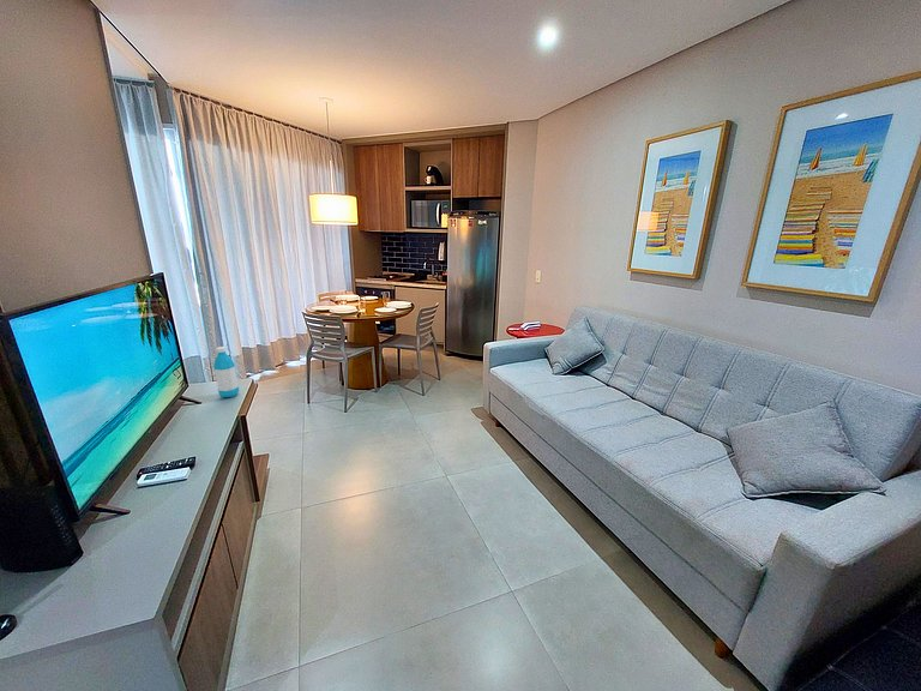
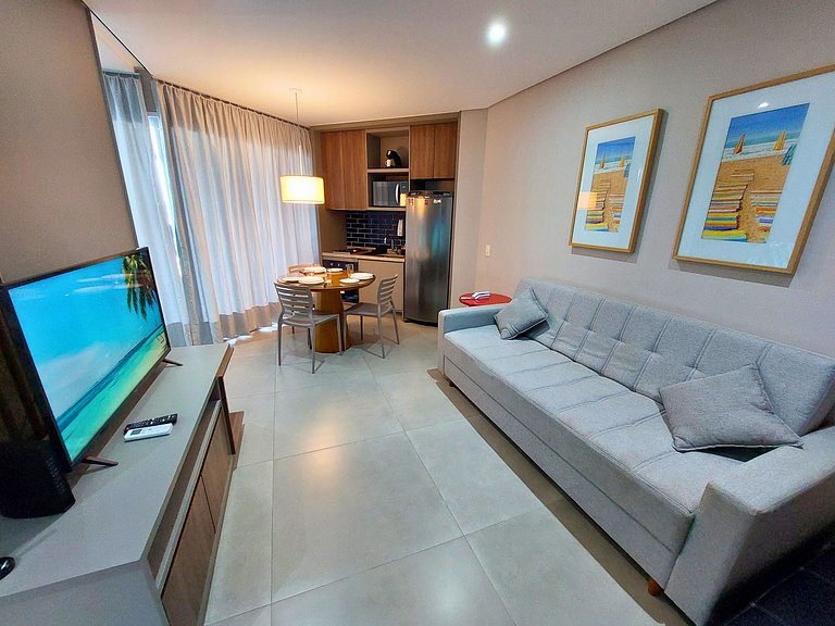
- water bottle (224, 372)
